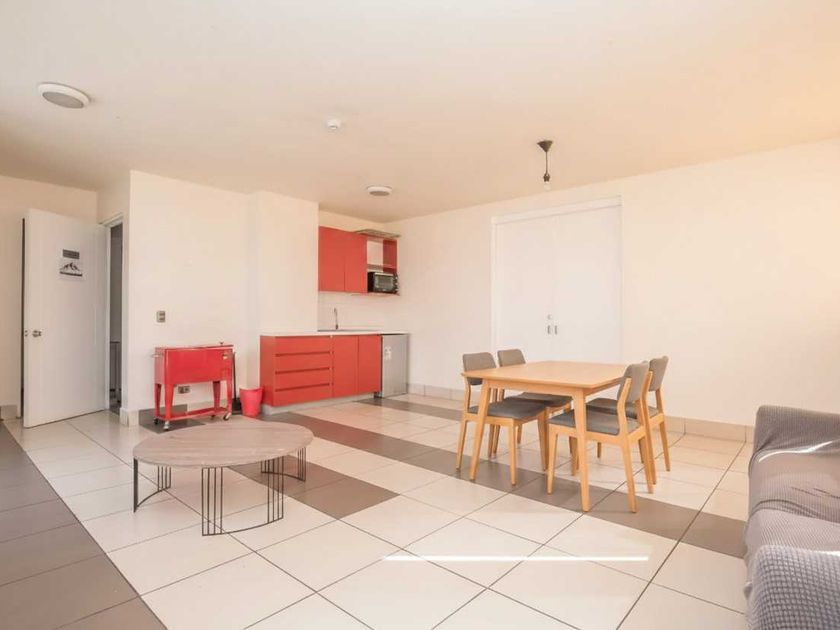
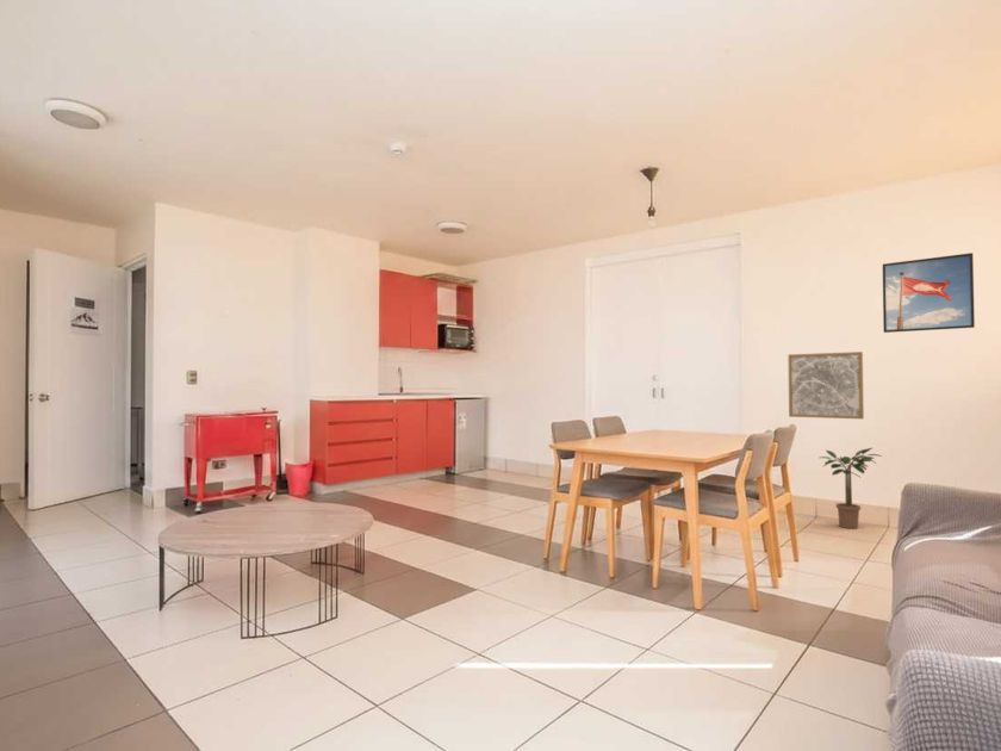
+ wall art (823, 385)
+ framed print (926, 294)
+ potted plant (850, 485)
